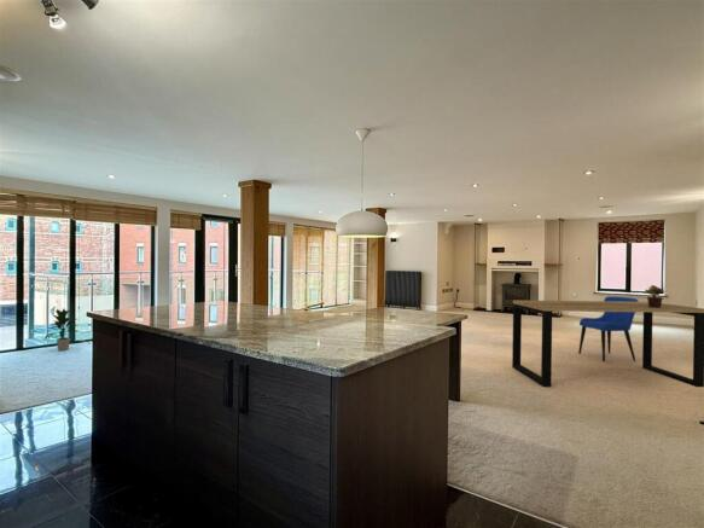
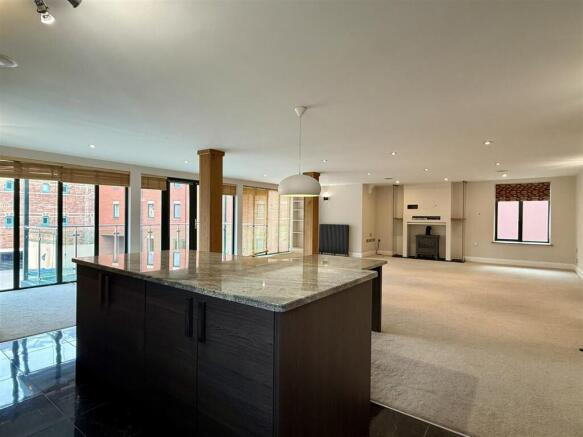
- potted plant (652, 295)
- dining chair (606, 327)
- dining table (600, 311)
- indoor plant (62, 329)
